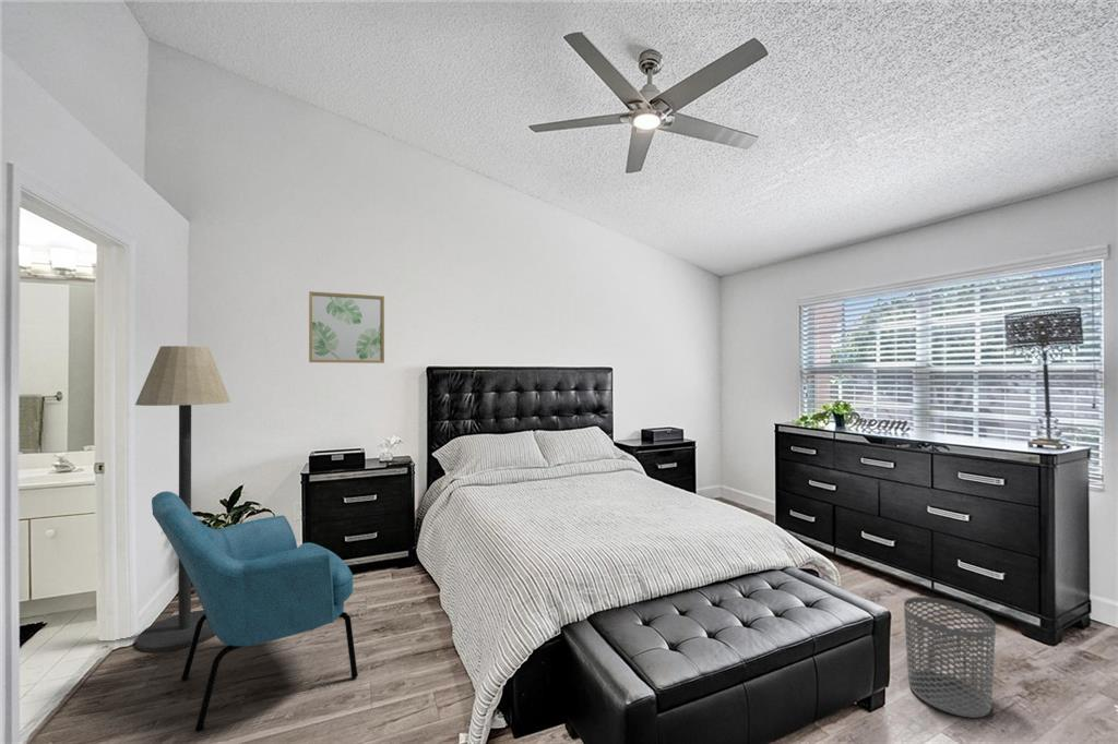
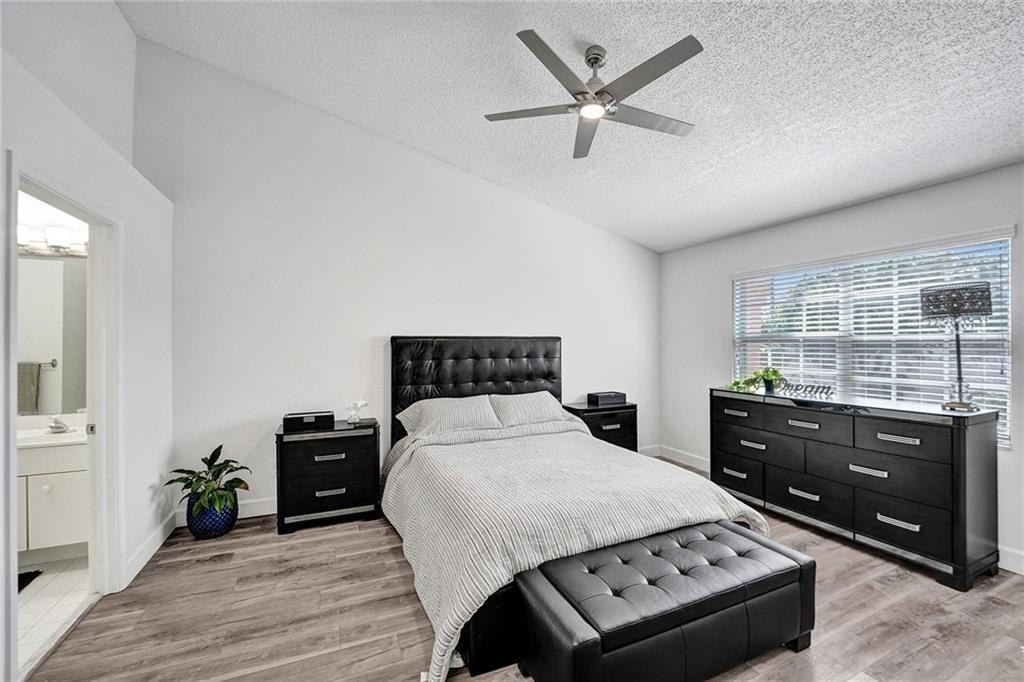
- floor lamp (185, 489)
- wall art (347, 328)
- waste bin (947, 655)
- armchair (257, 583)
